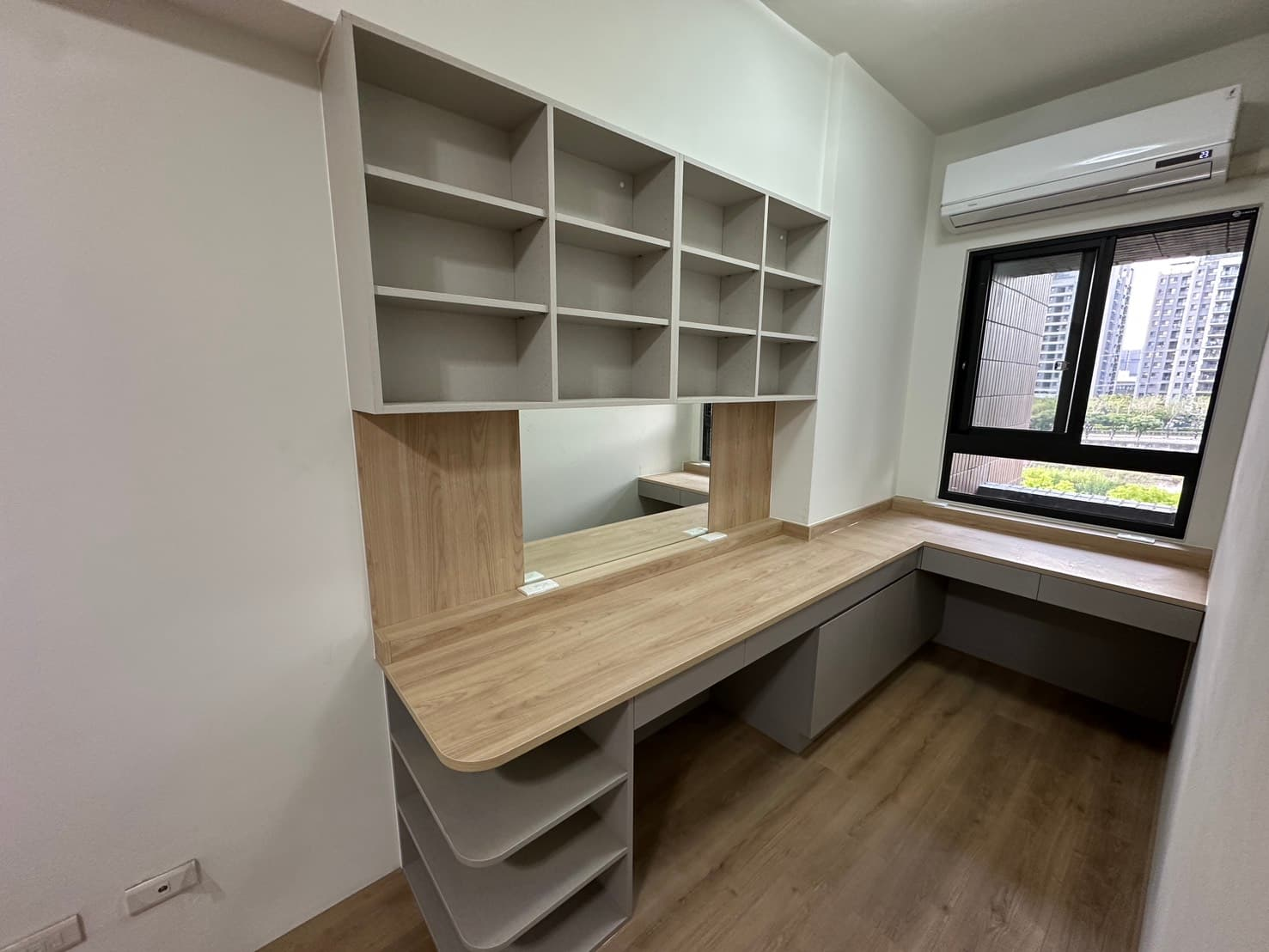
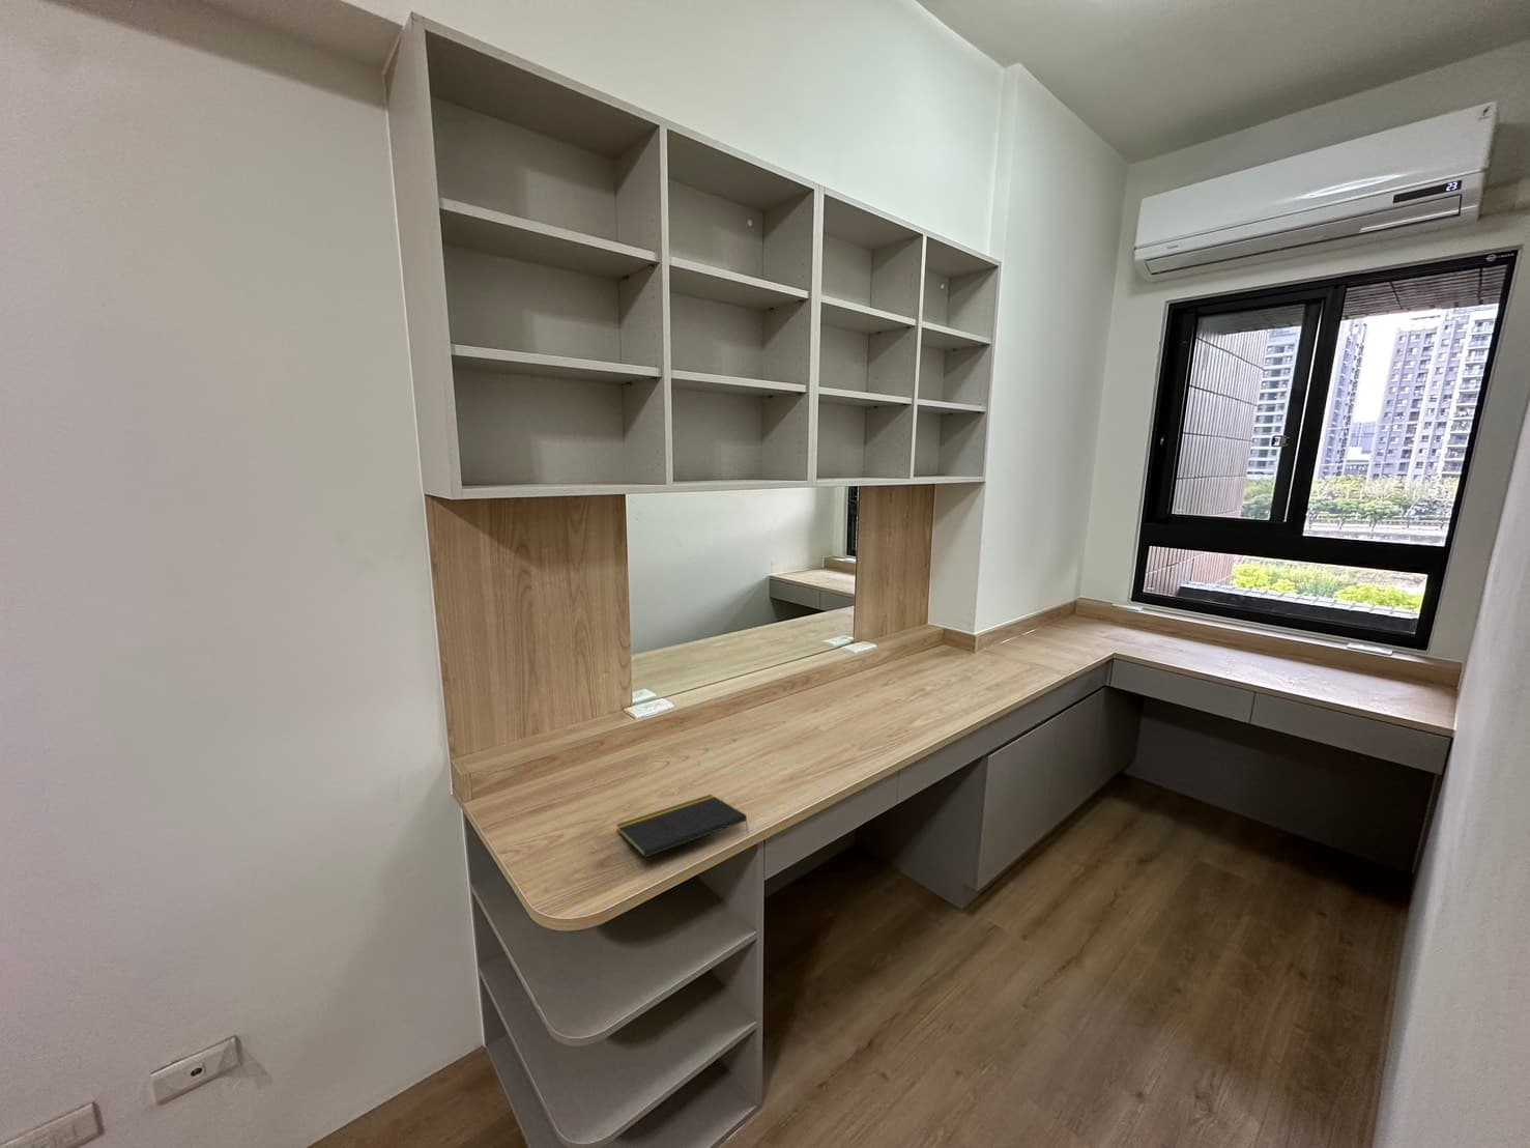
+ notepad (680, 822)
